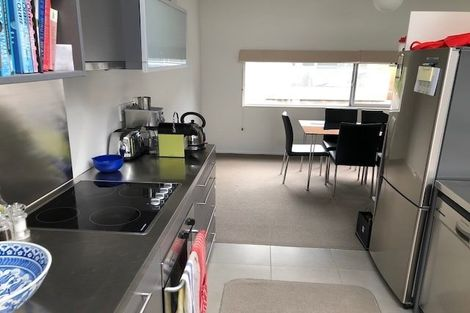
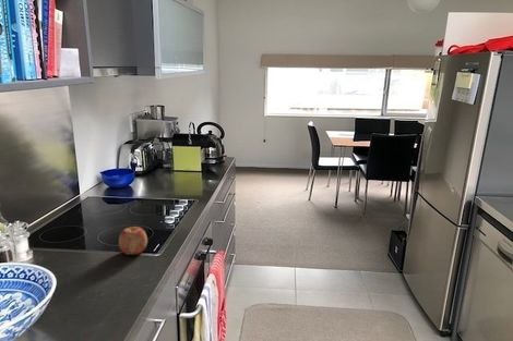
+ apple (132, 240)
